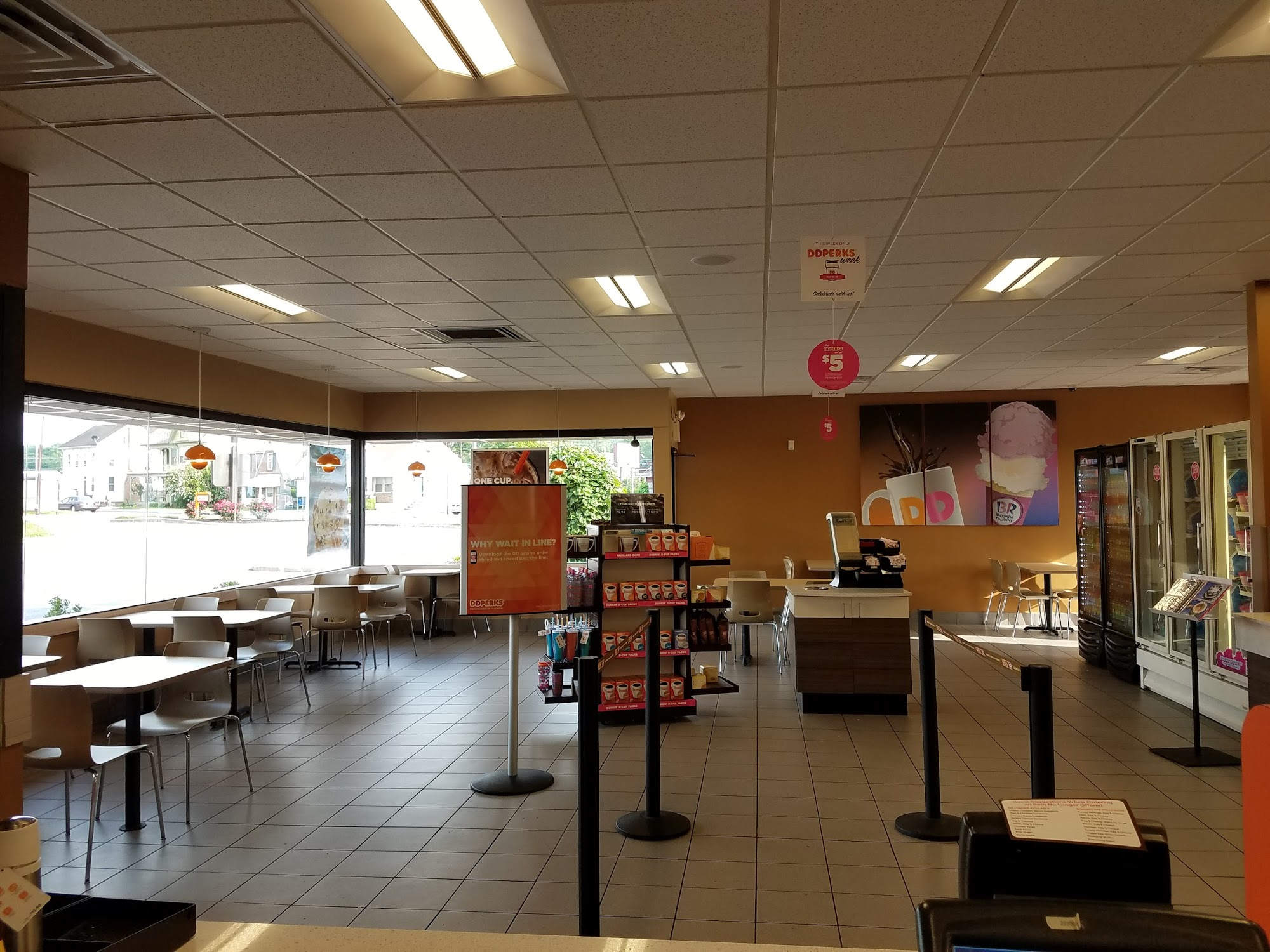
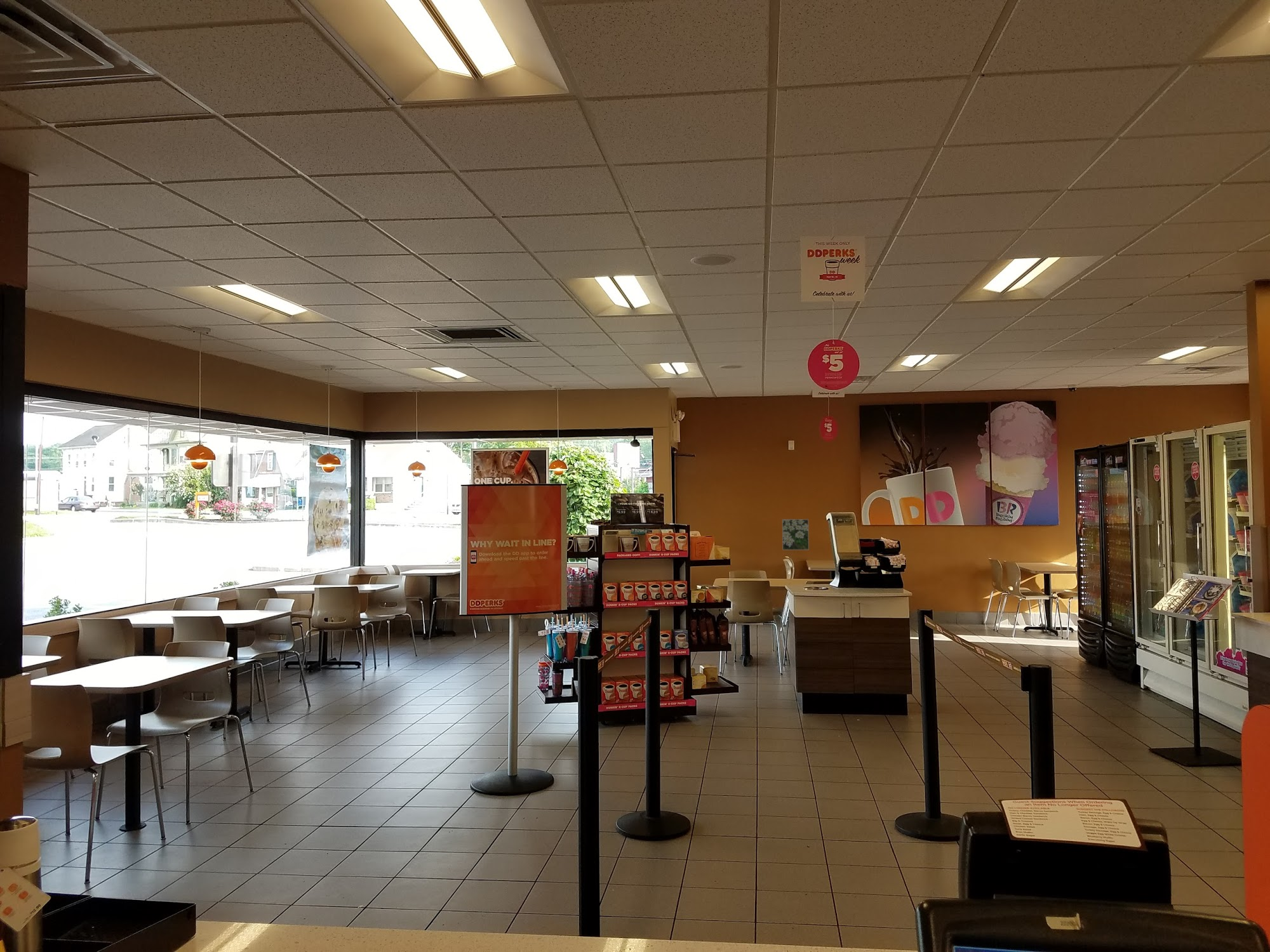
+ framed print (795, 534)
